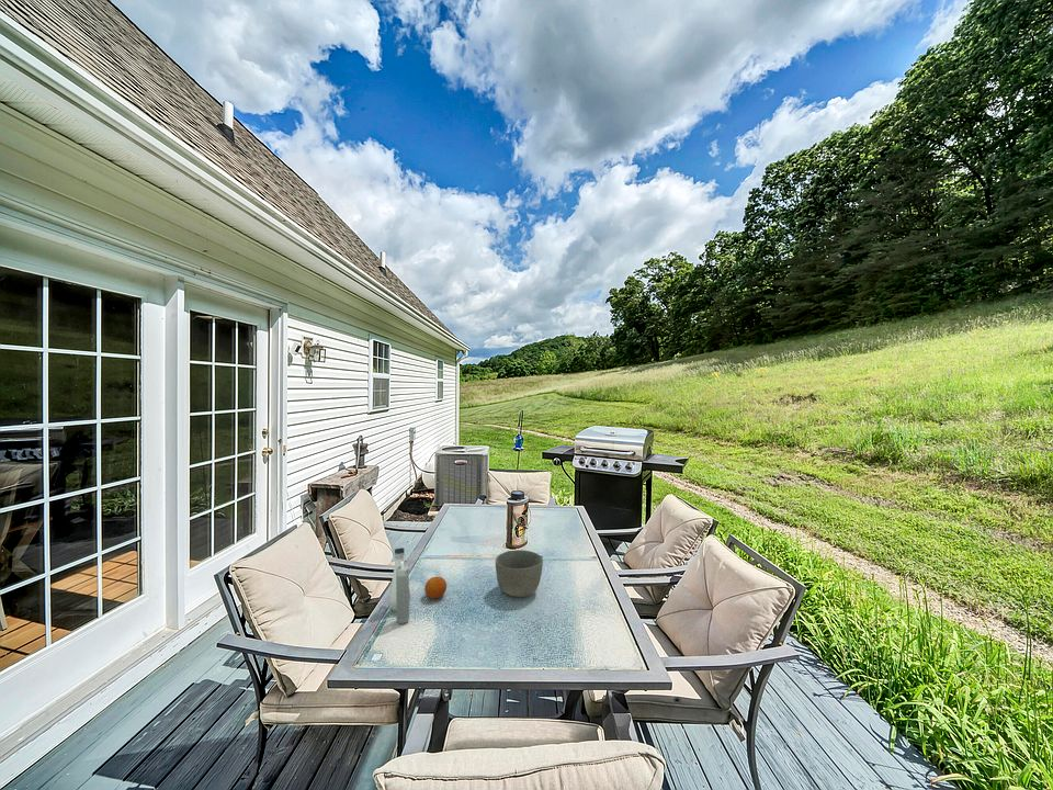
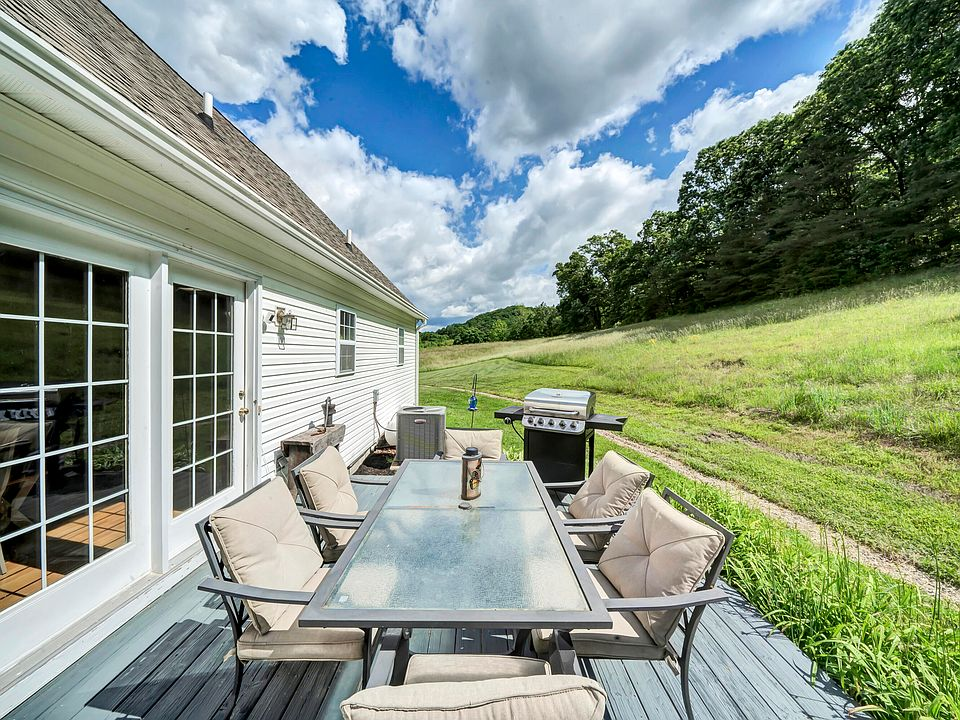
- fruit (435, 587)
- bowl (519, 575)
- water bottle (400, 580)
